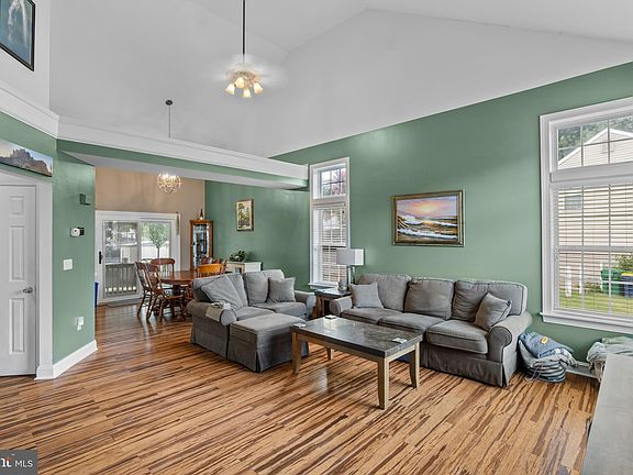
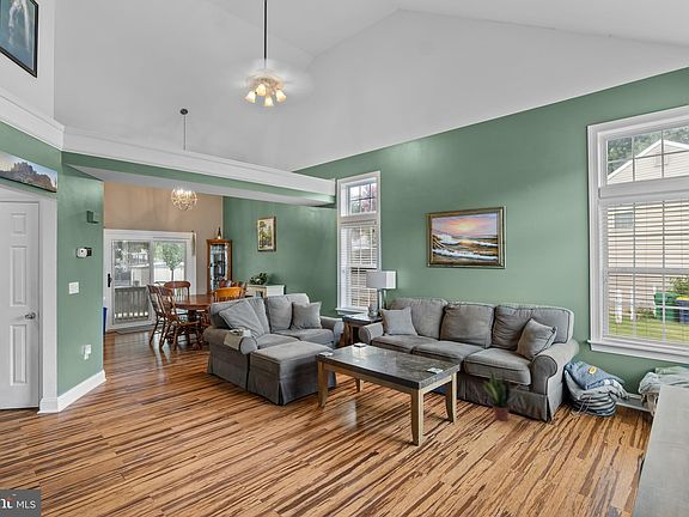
+ potted plant (500, 395)
